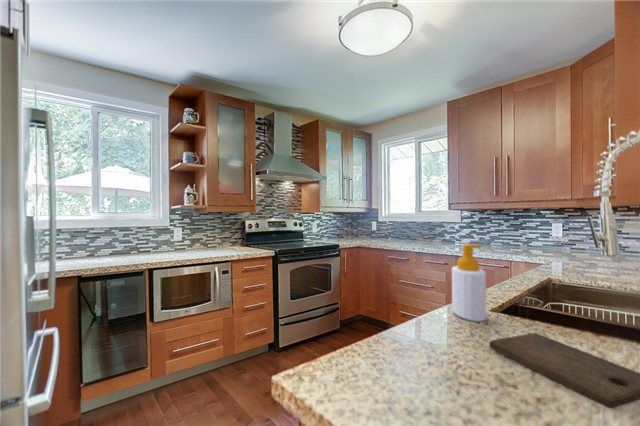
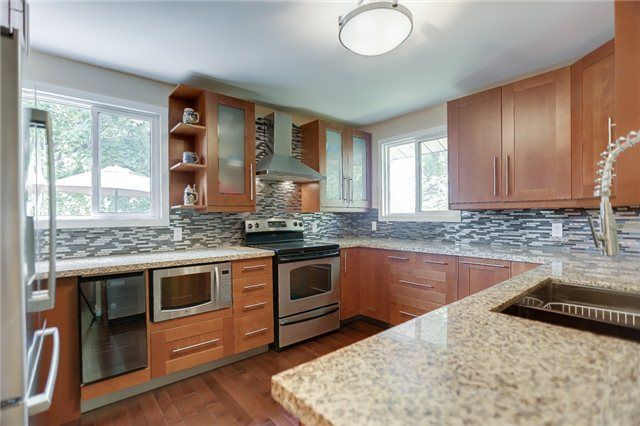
- cutting board (564, 362)
- soap bottle (468, 279)
